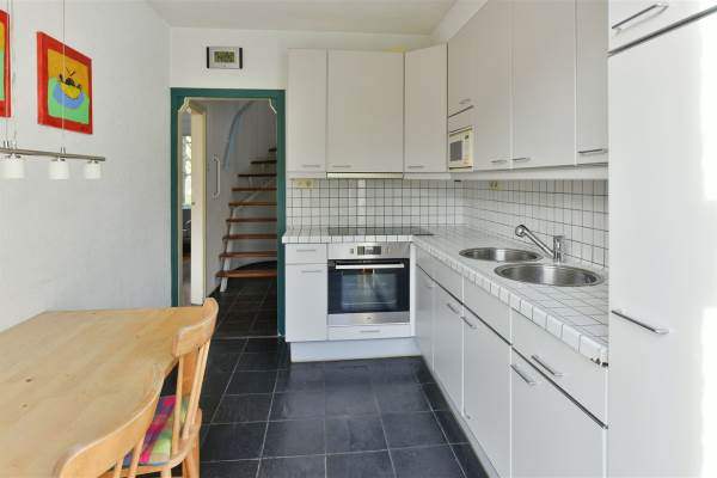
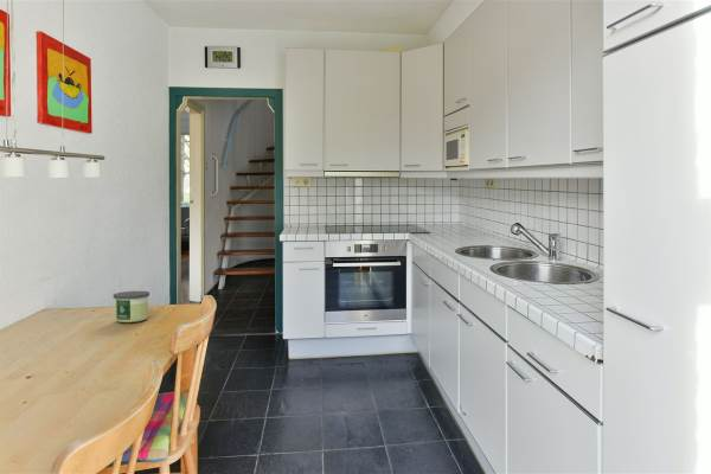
+ candle (132, 306)
